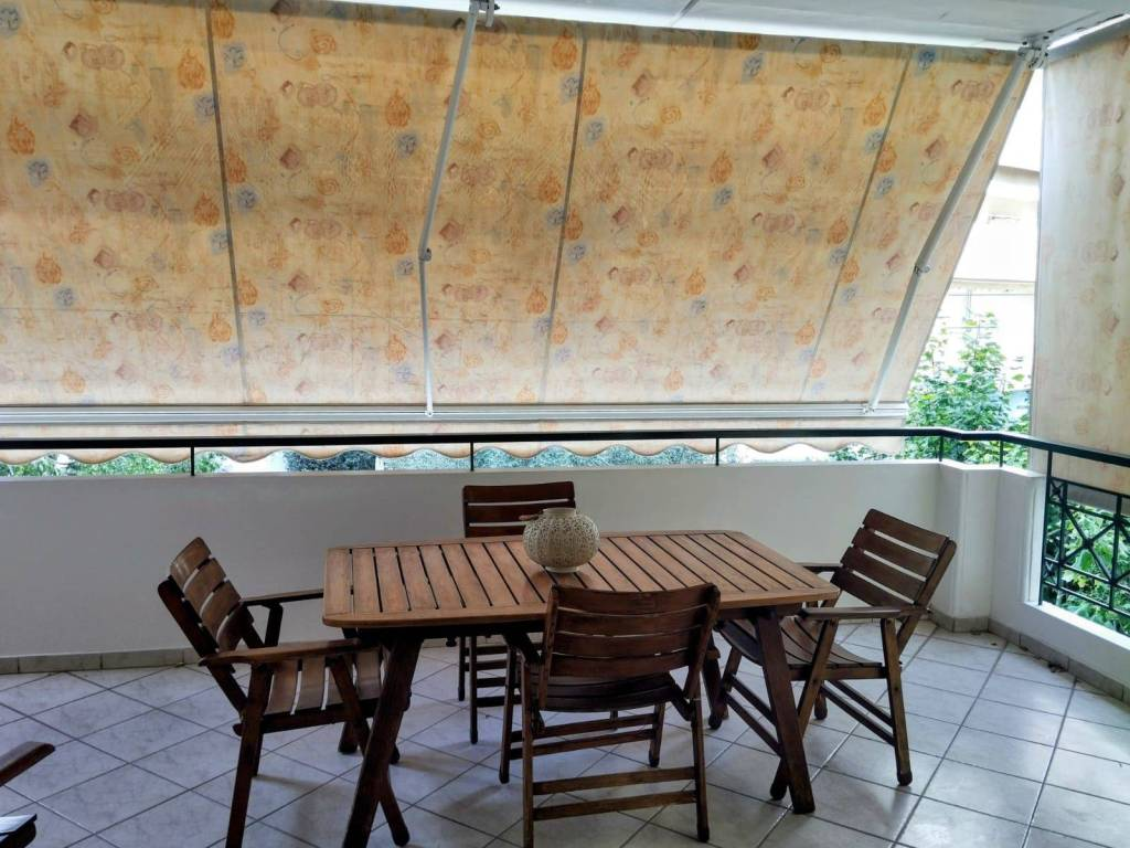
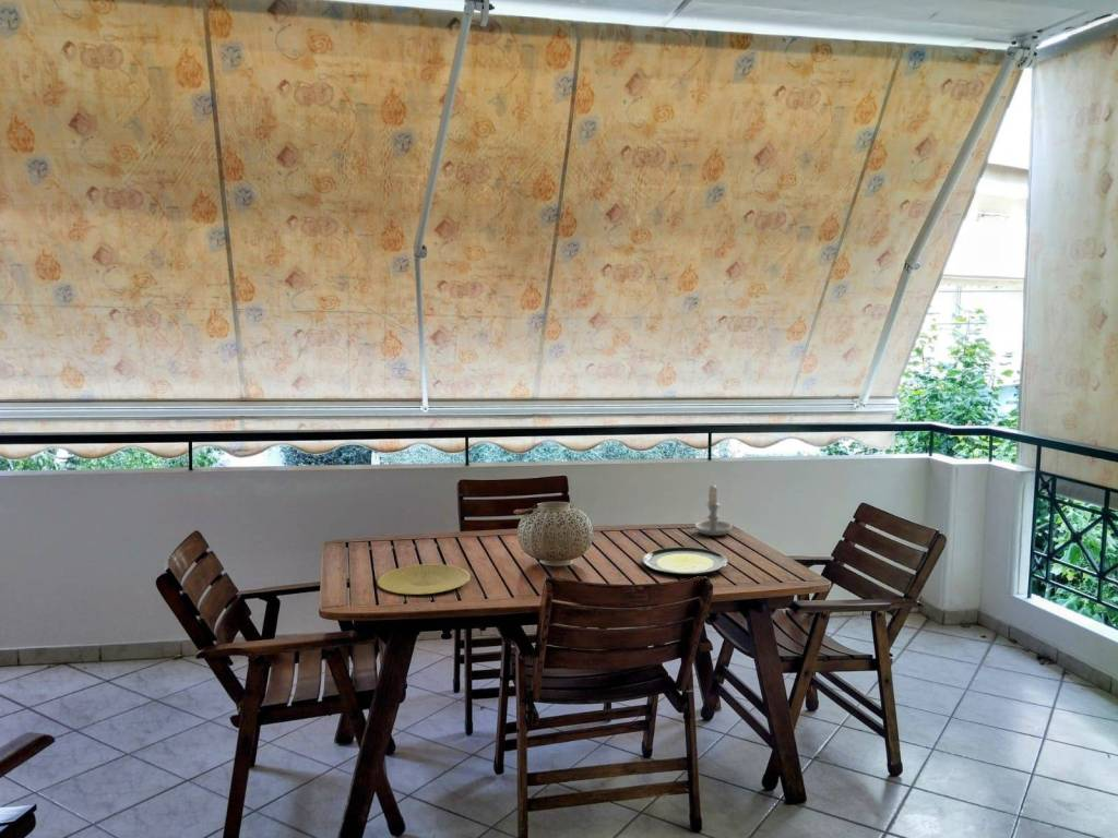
+ plate (423, 579)
+ plate (685, 562)
+ candle (713, 507)
